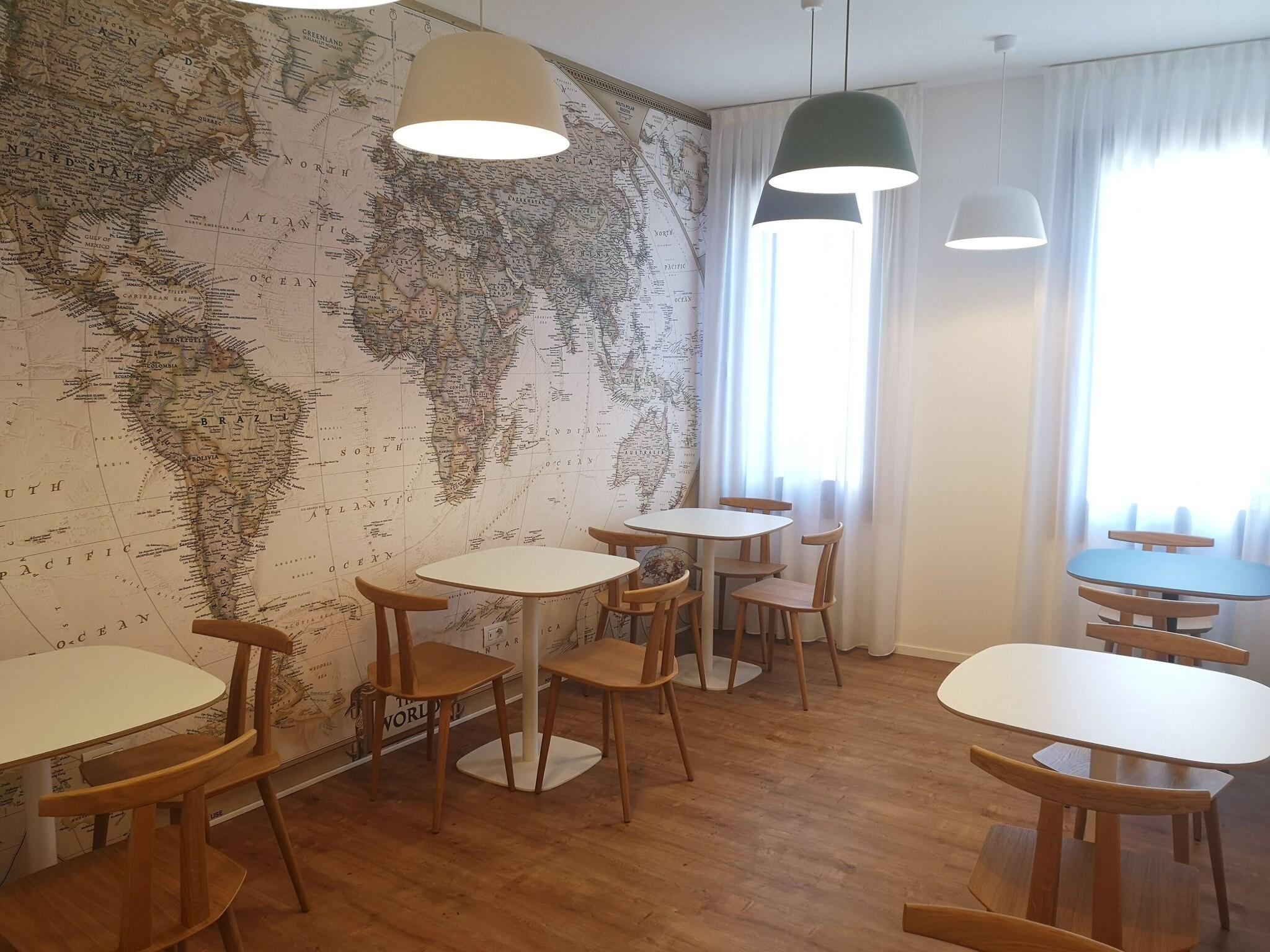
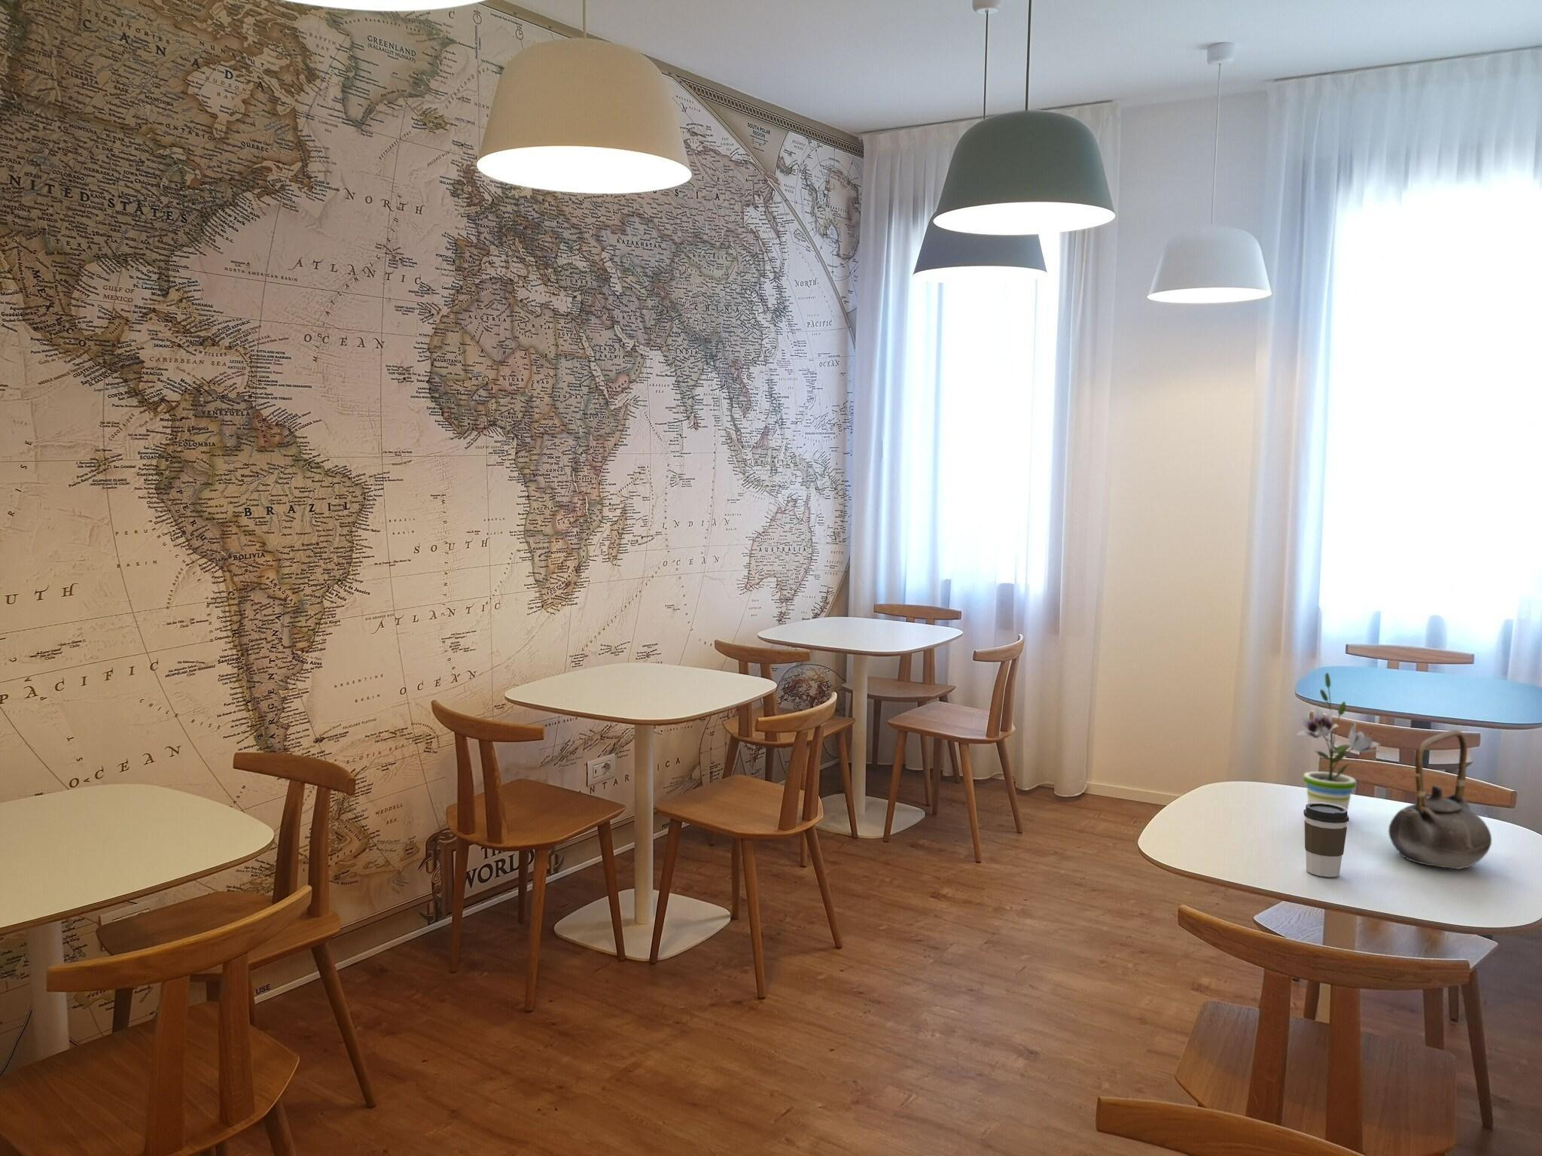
+ coffee cup (1325, 840)
+ potted plant (1339, 749)
+ teapot (1440, 797)
